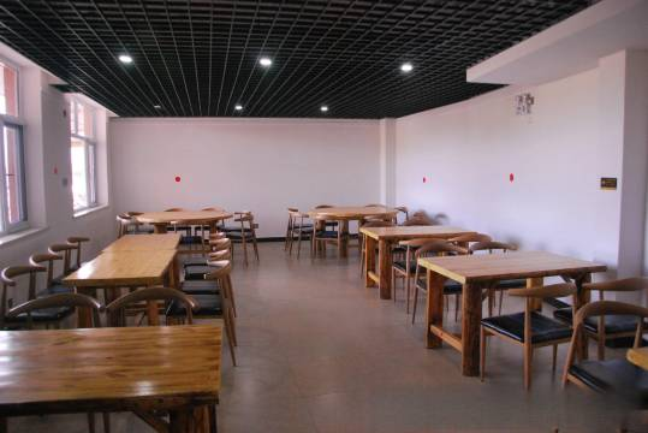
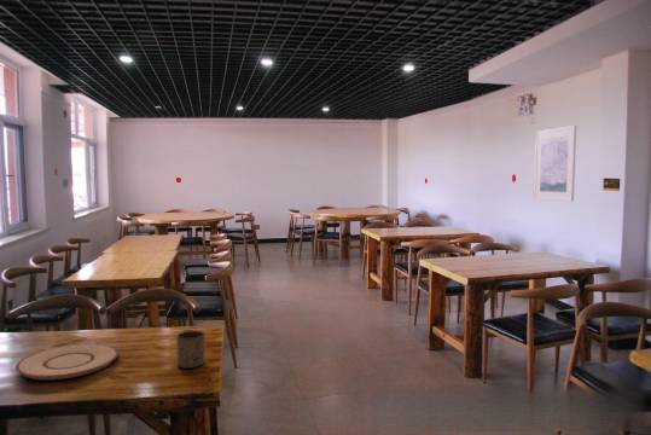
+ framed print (553, 164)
+ cup (191, 349)
+ plate (69, 360)
